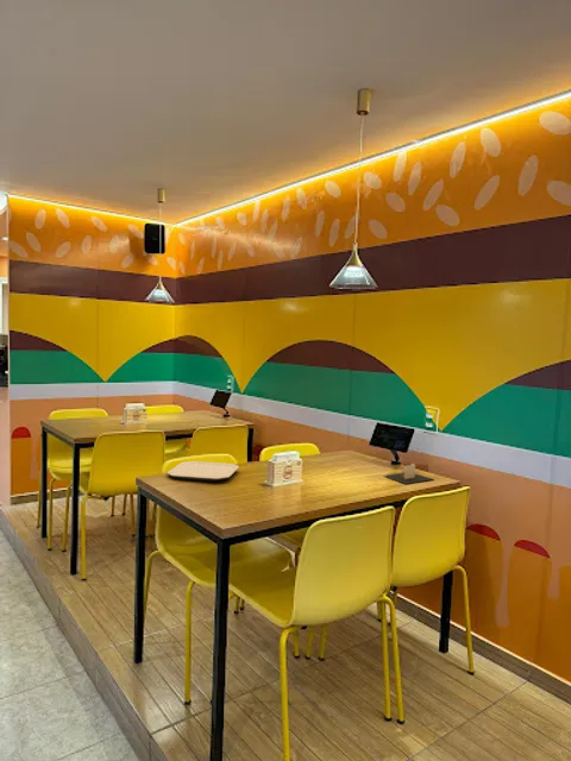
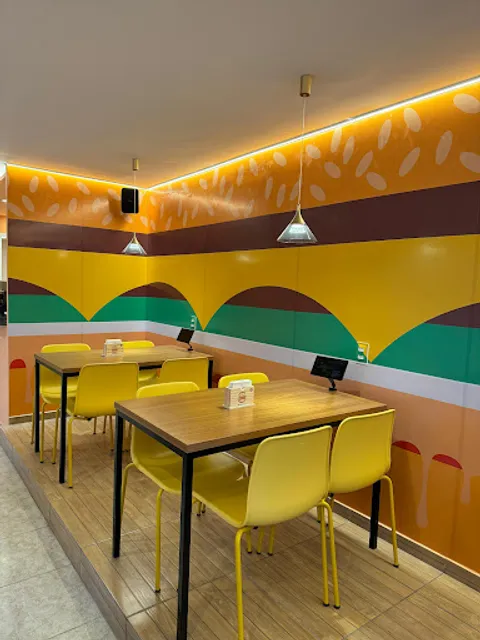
- napkin holder (407, 468)
- plate (203, 471)
